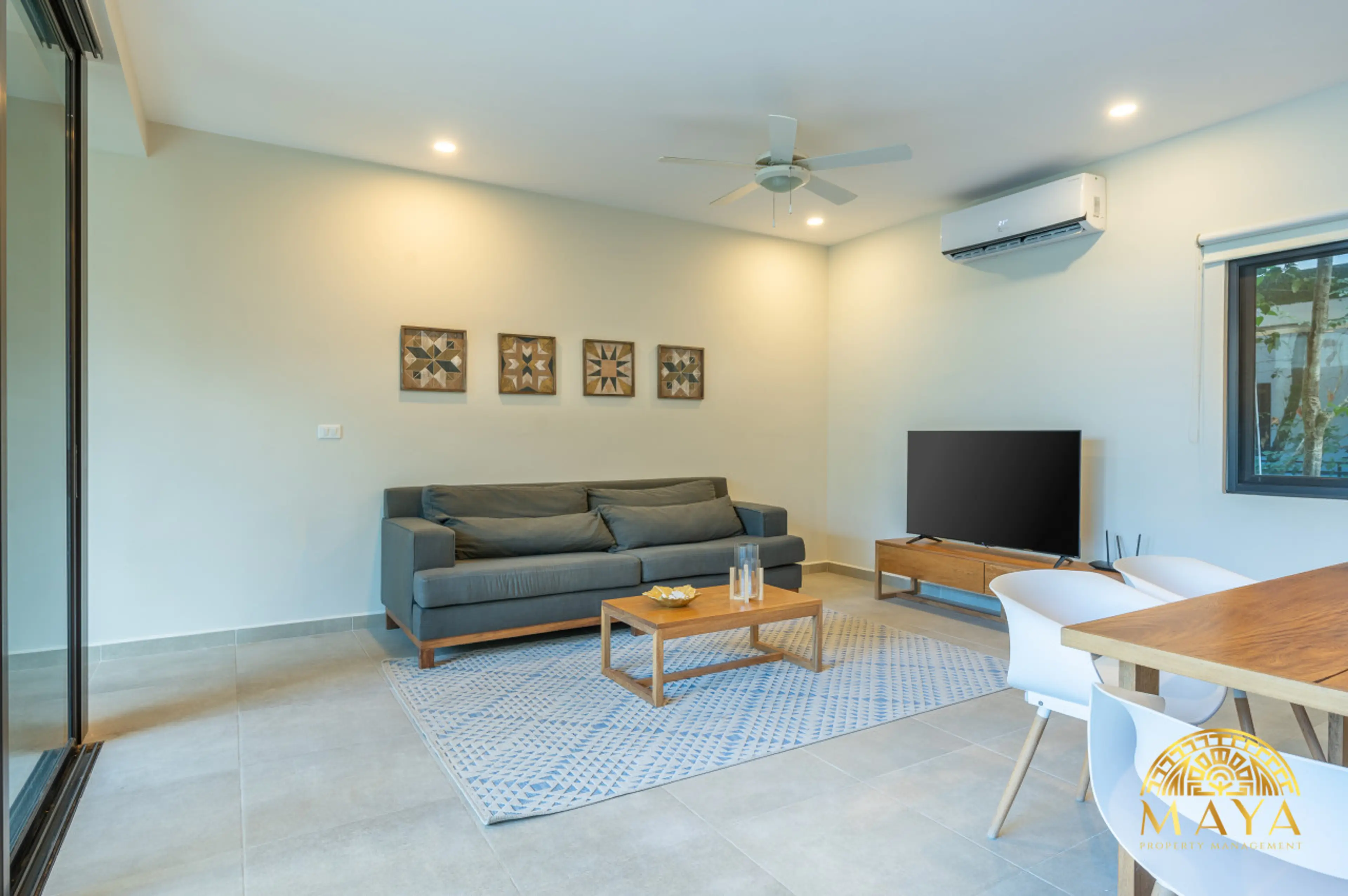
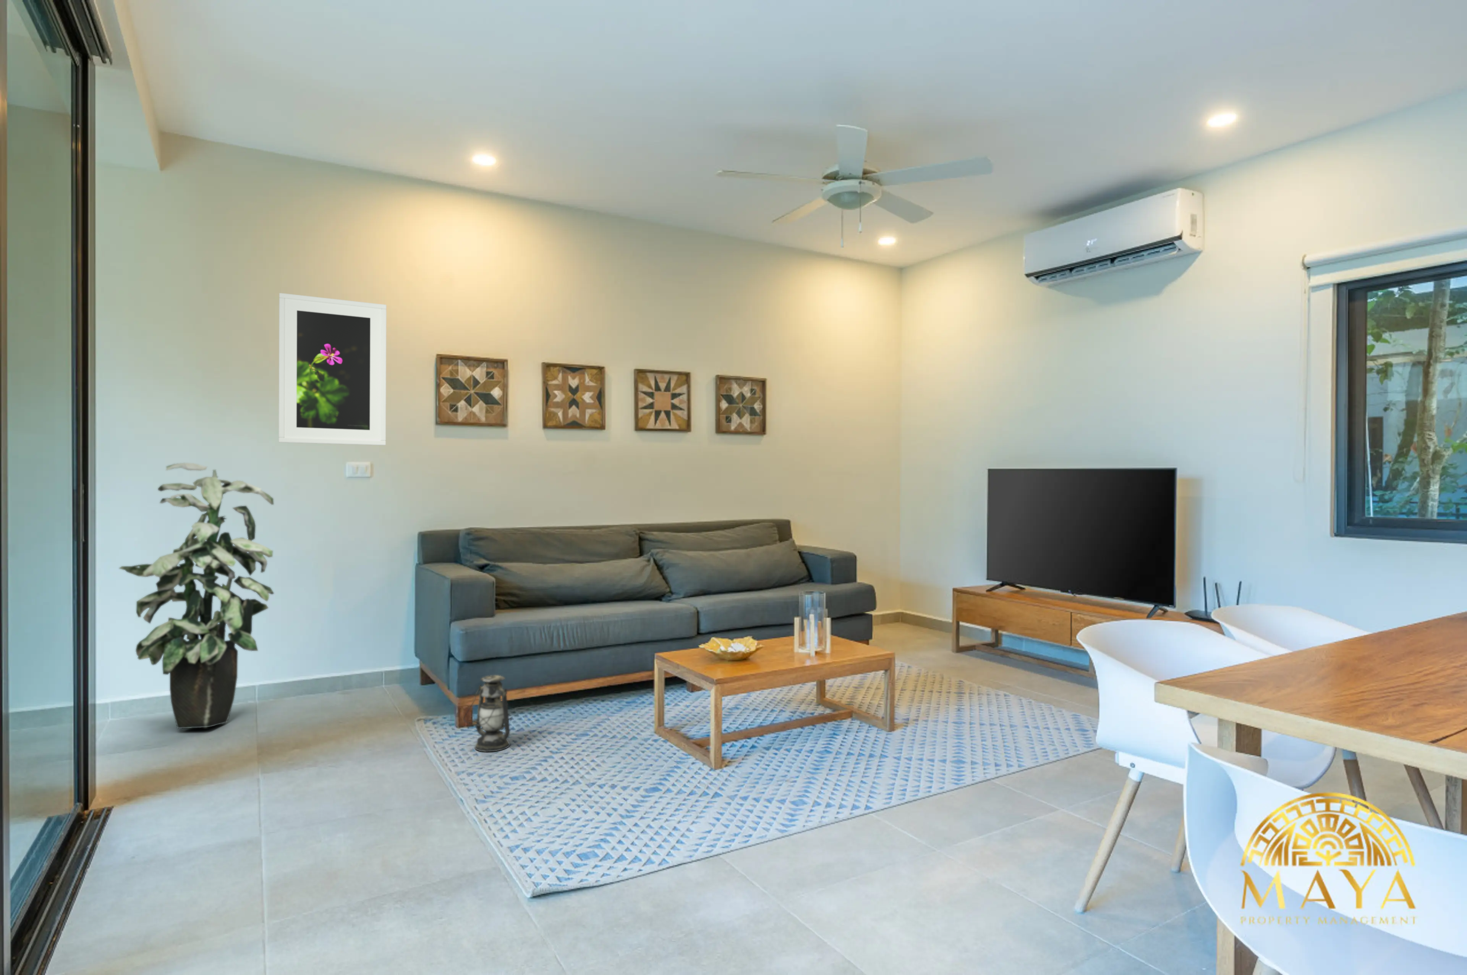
+ lantern (489, 713)
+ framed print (334, 371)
+ indoor plant (200, 594)
